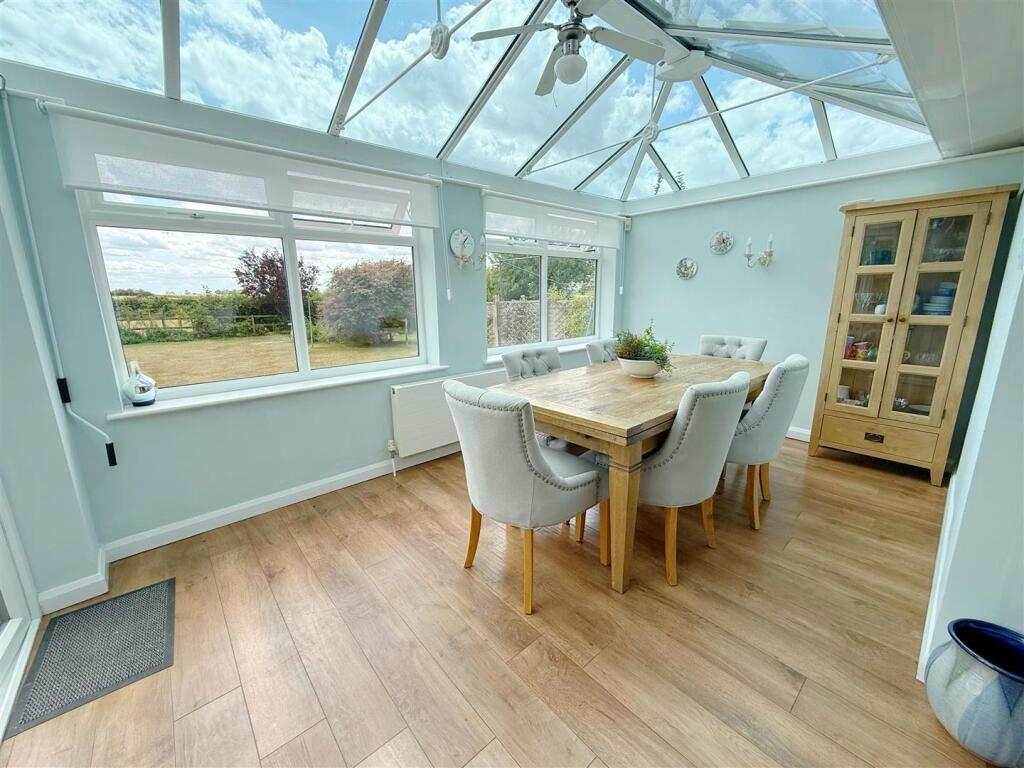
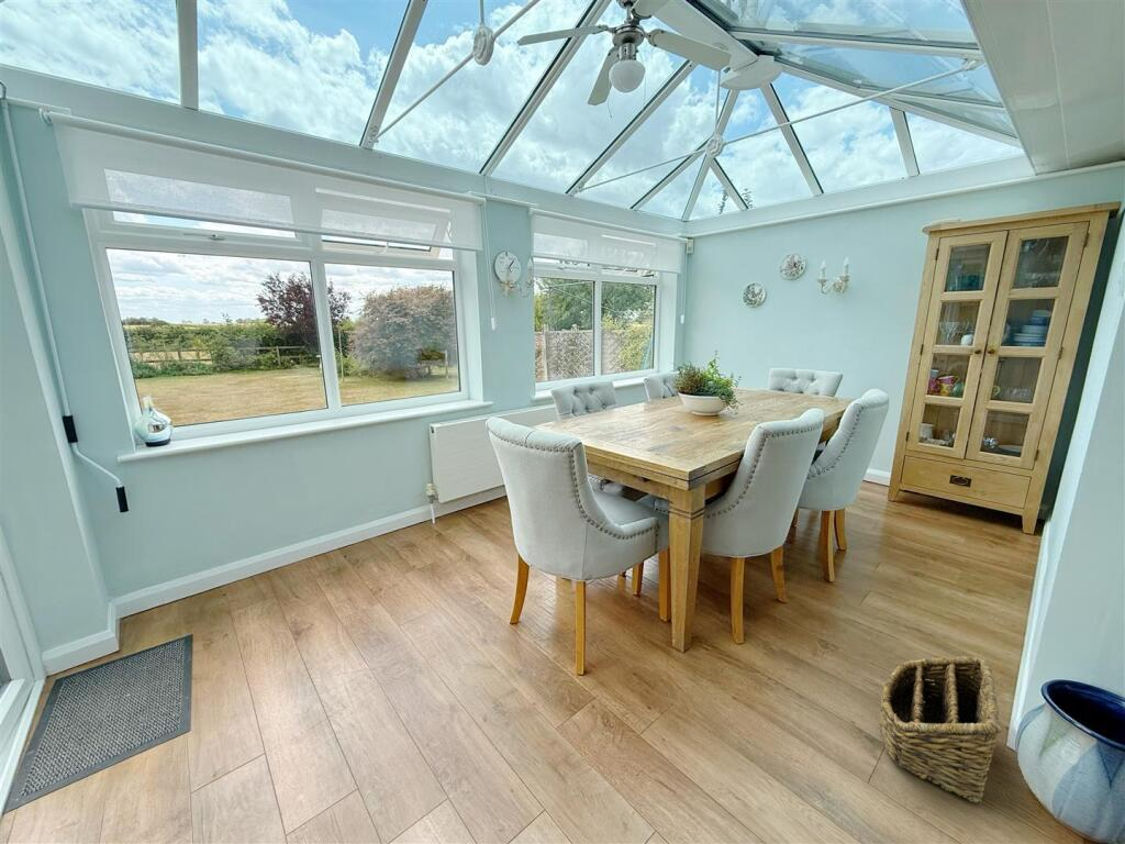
+ basket (933, 704)
